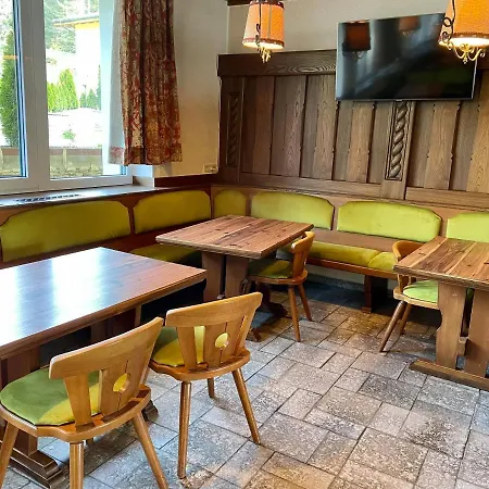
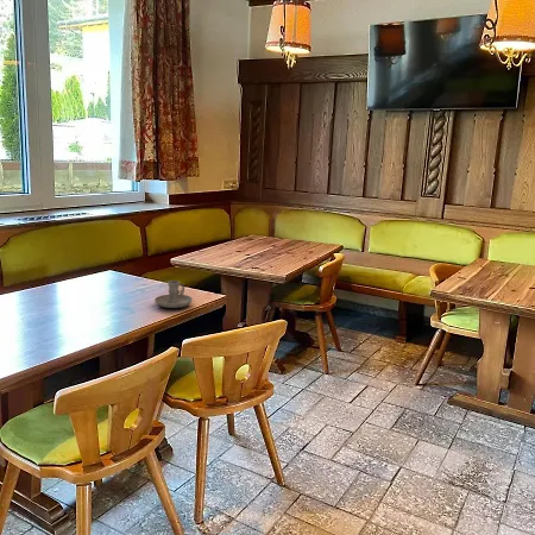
+ candle holder (175, 292)
